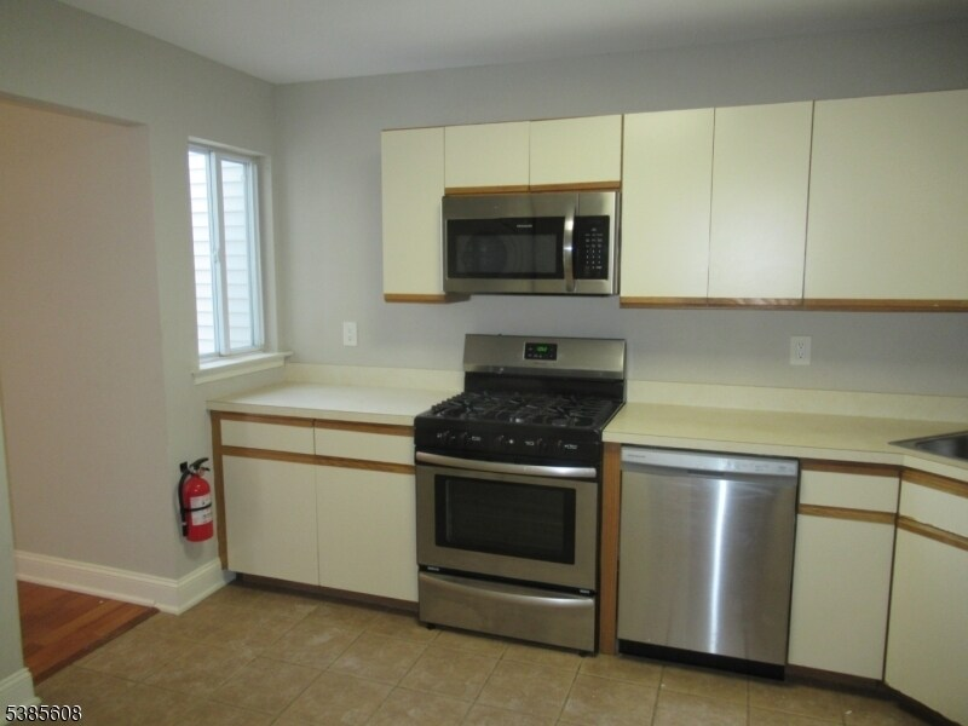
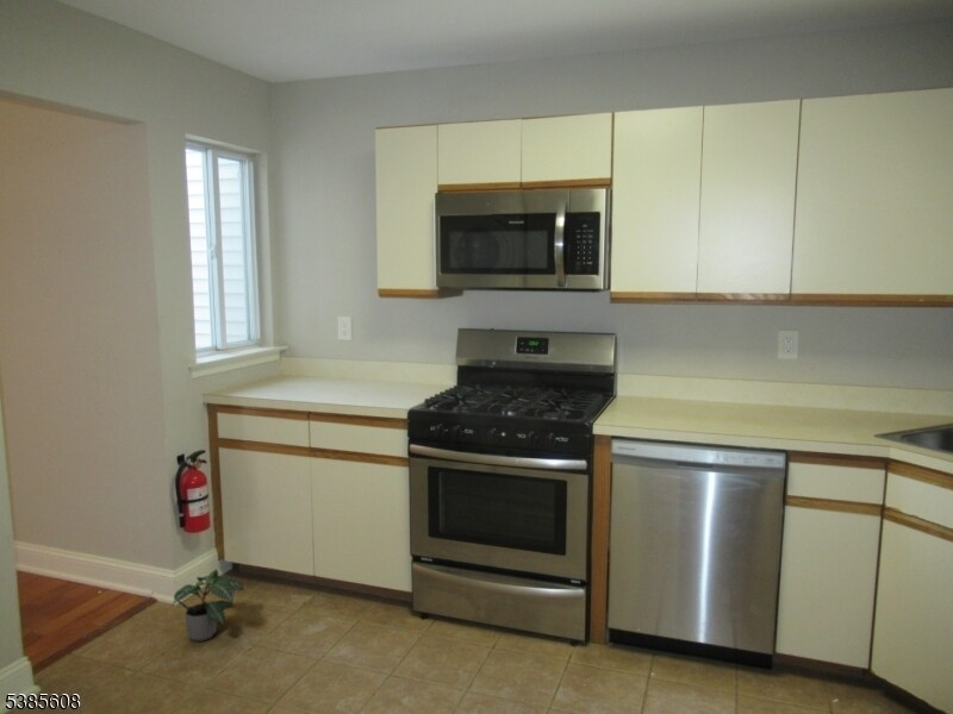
+ potted plant (208, 606)
